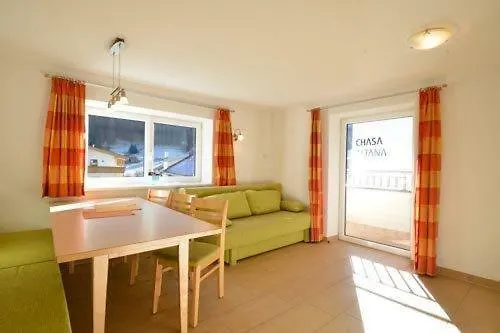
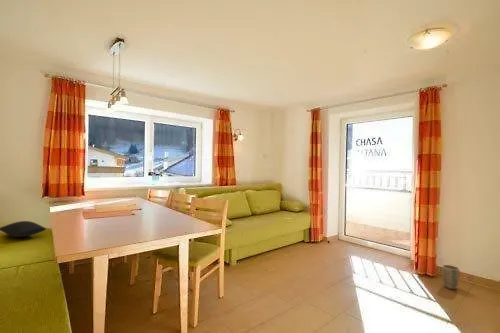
+ cushion (22, 228)
+ plant pot (450, 277)
